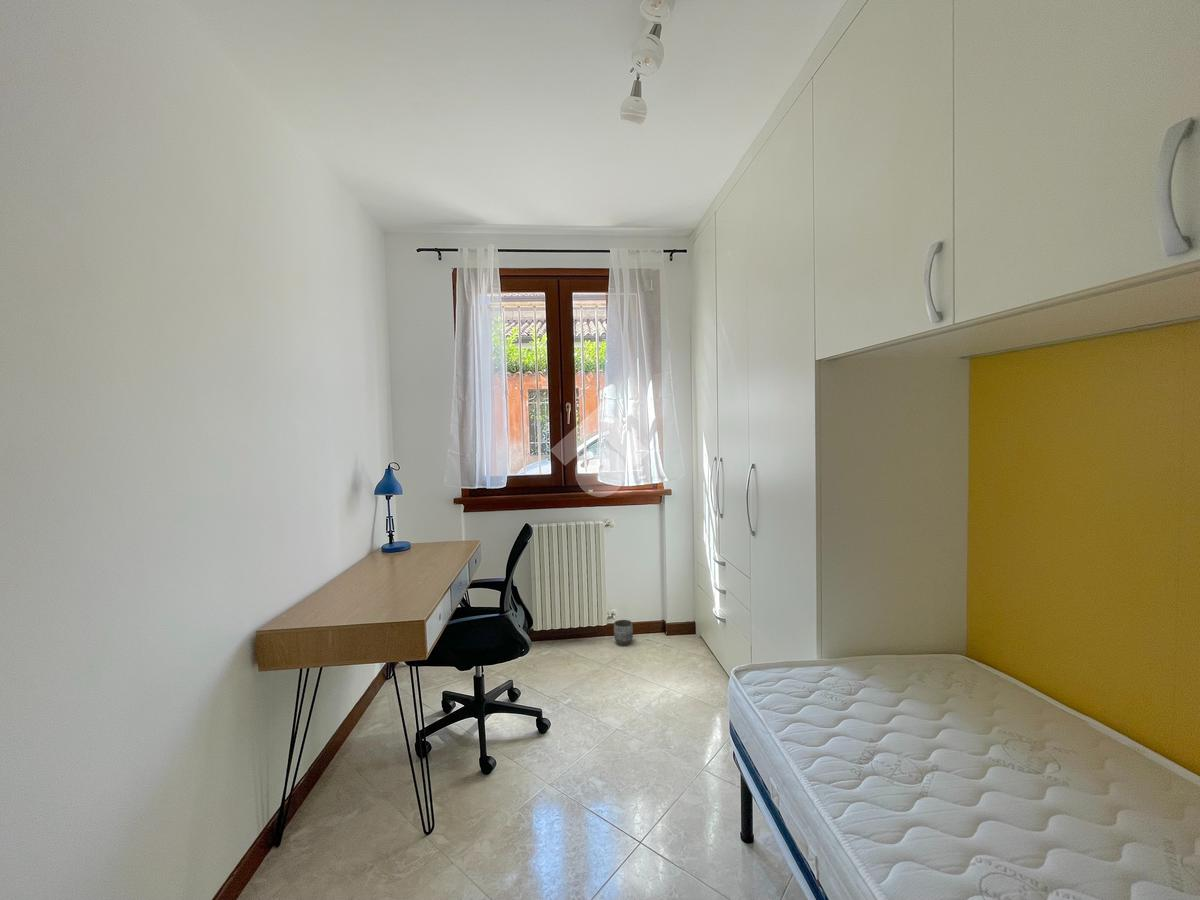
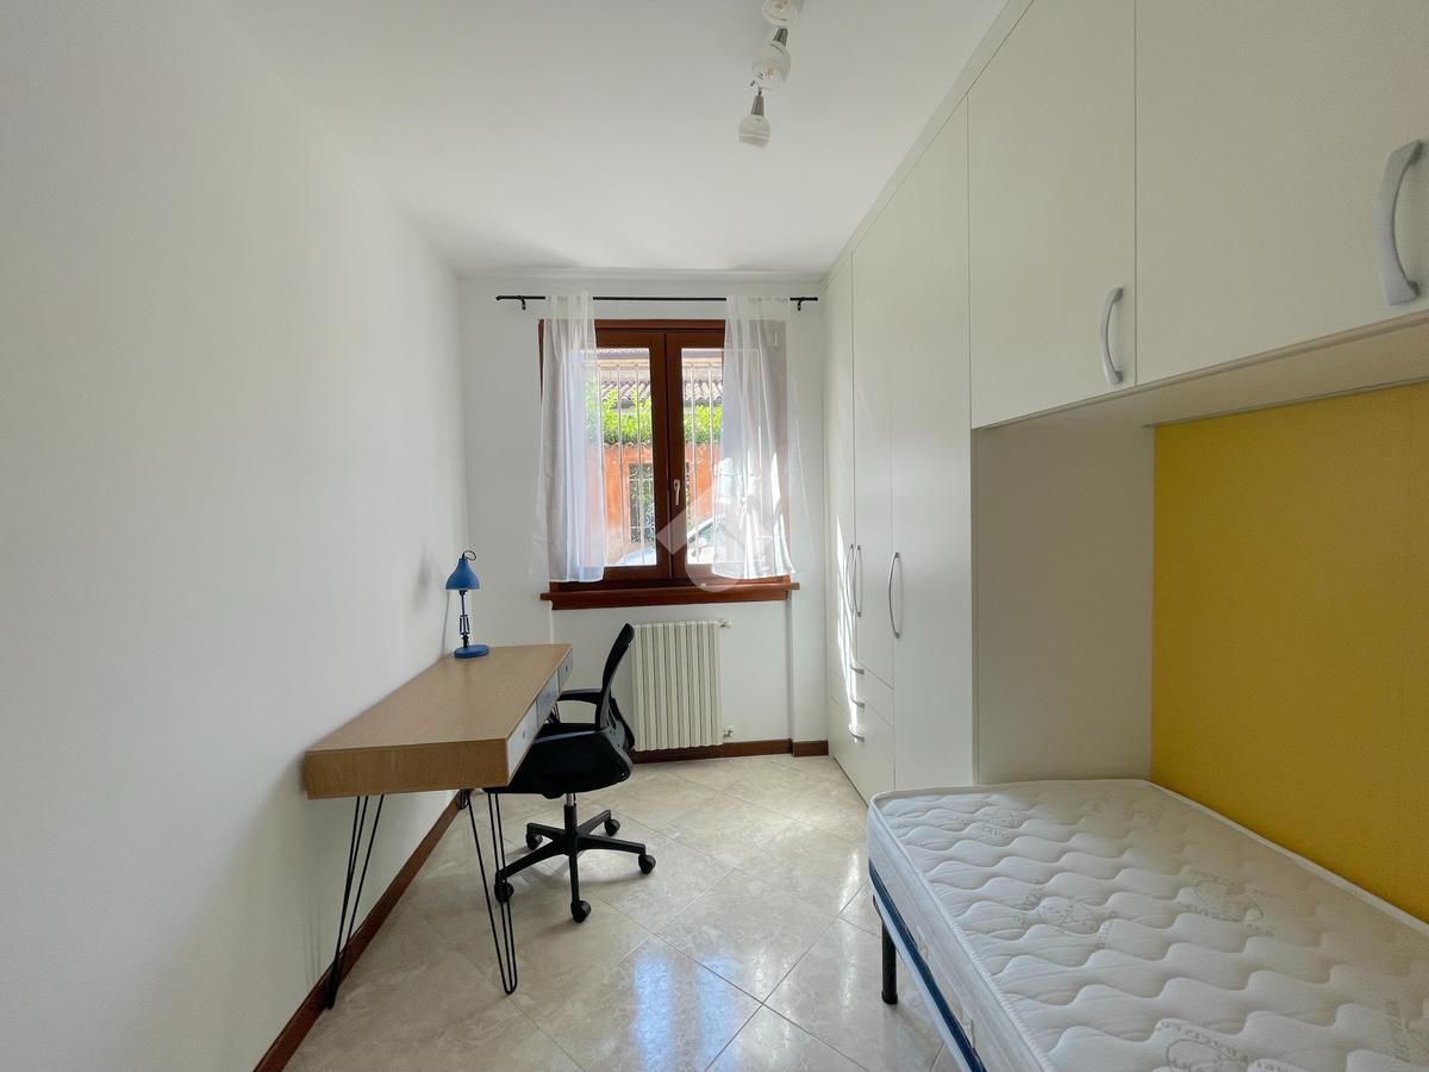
- planter (623, 632)
